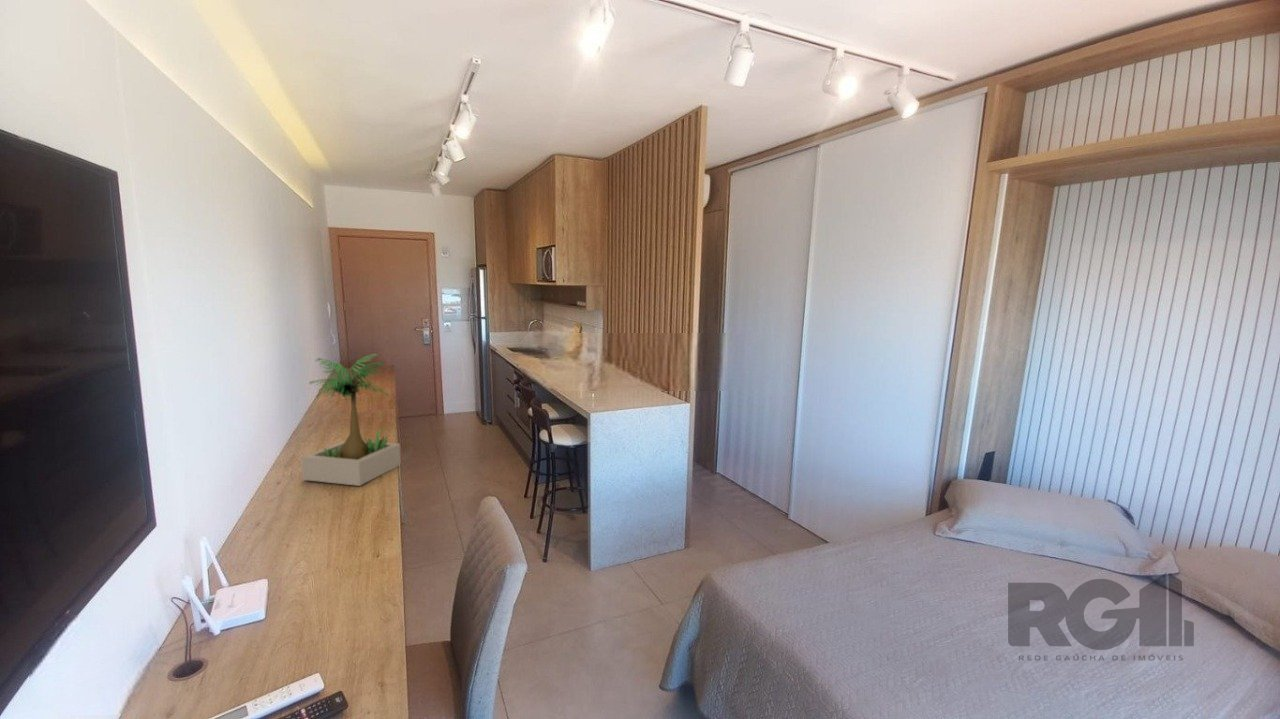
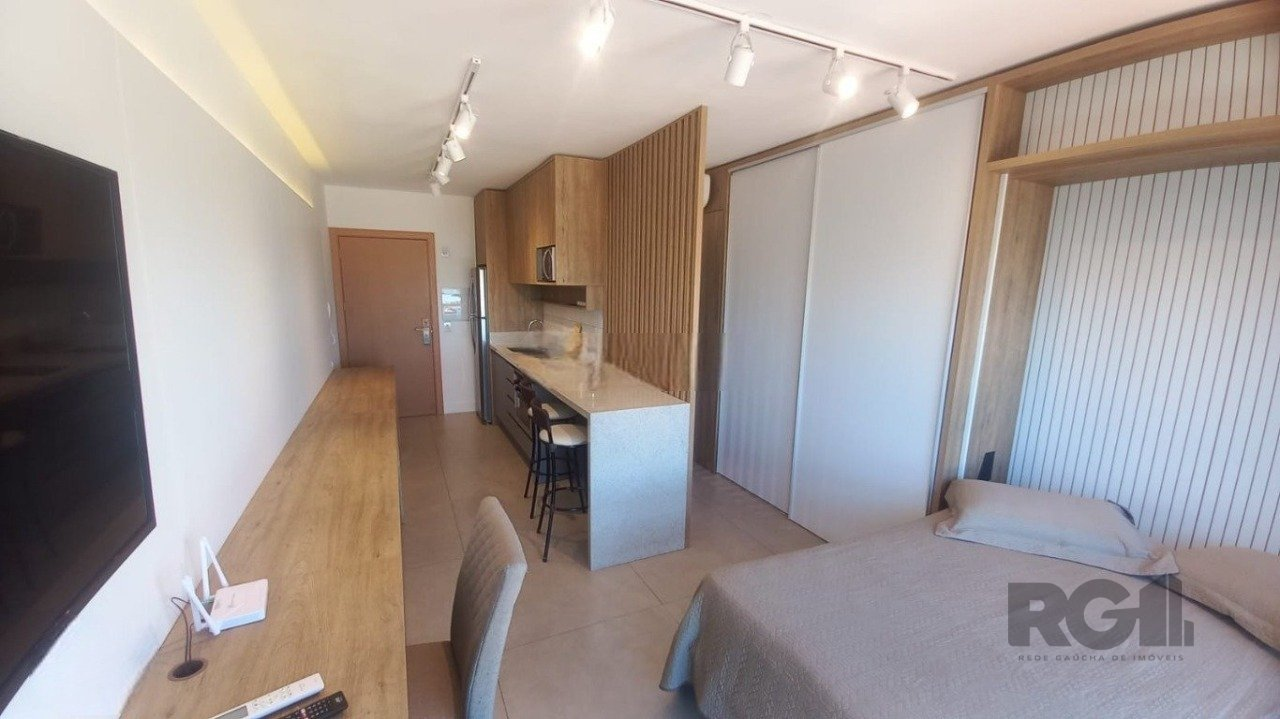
- potted plant (357, 415)
